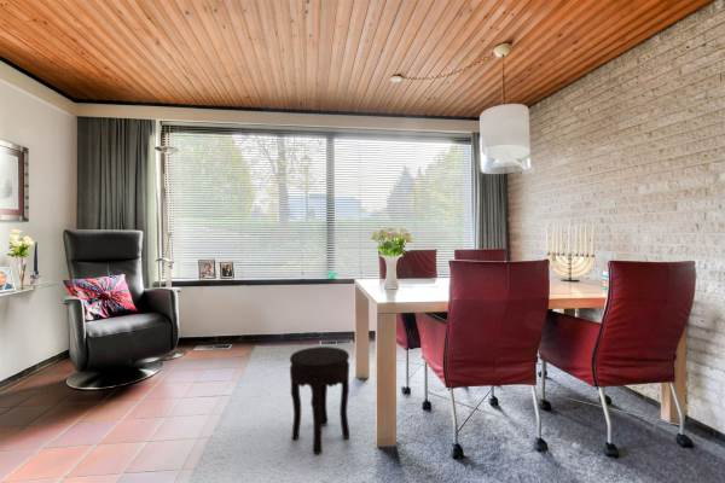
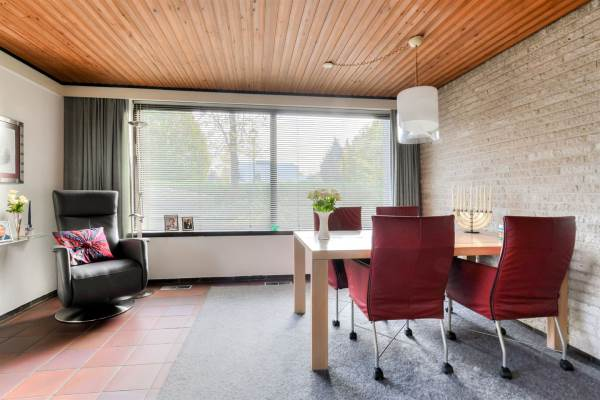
- side table (320, 396)
